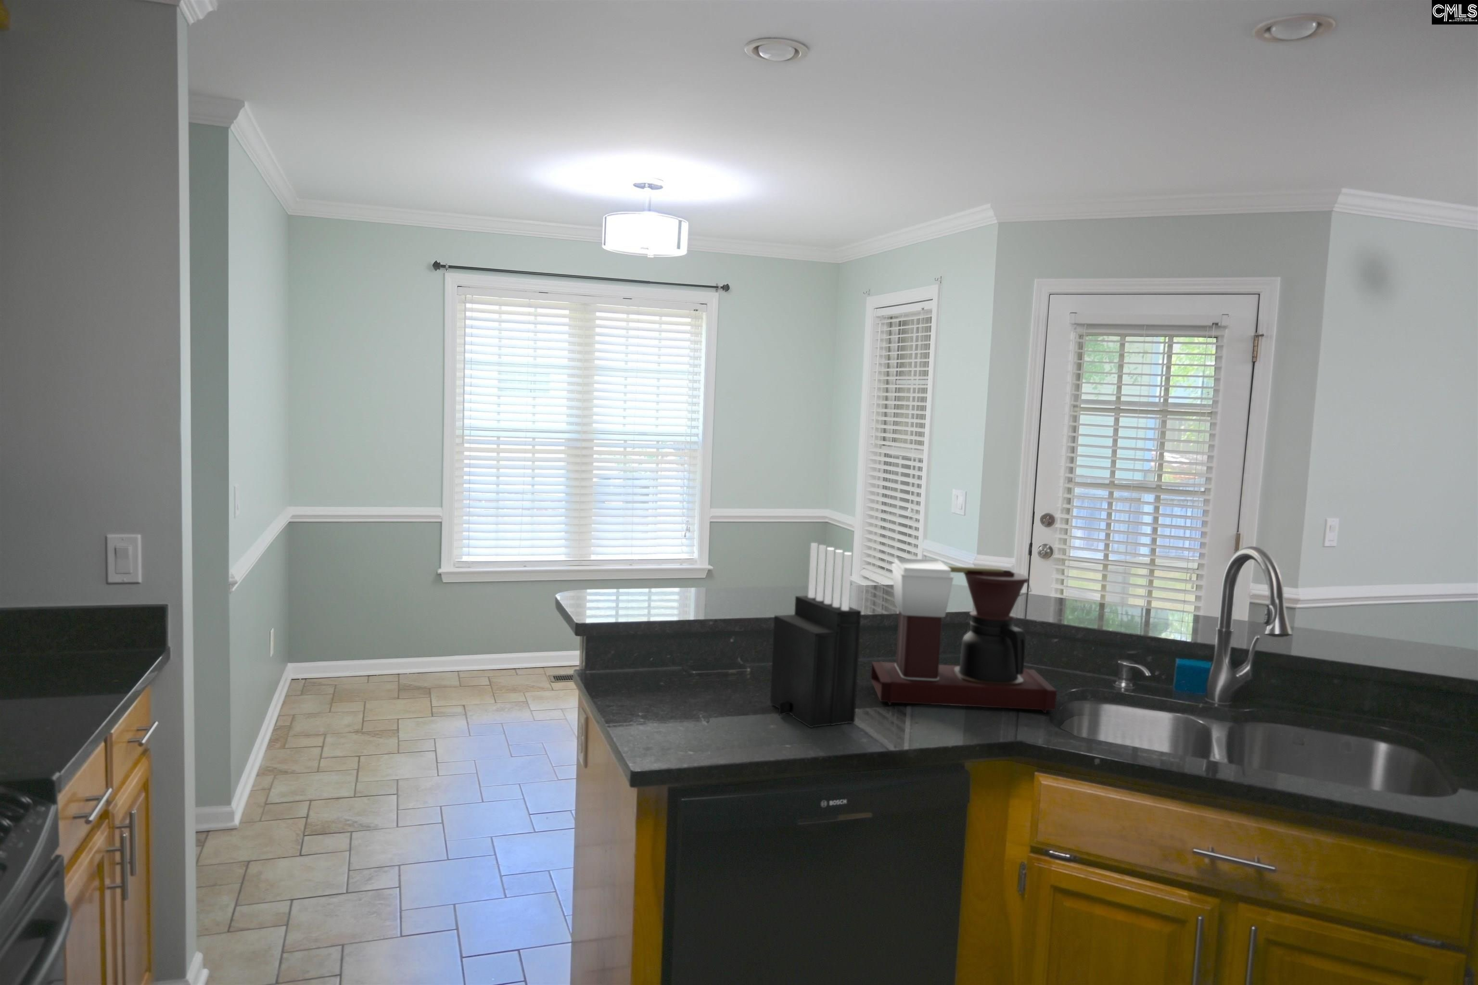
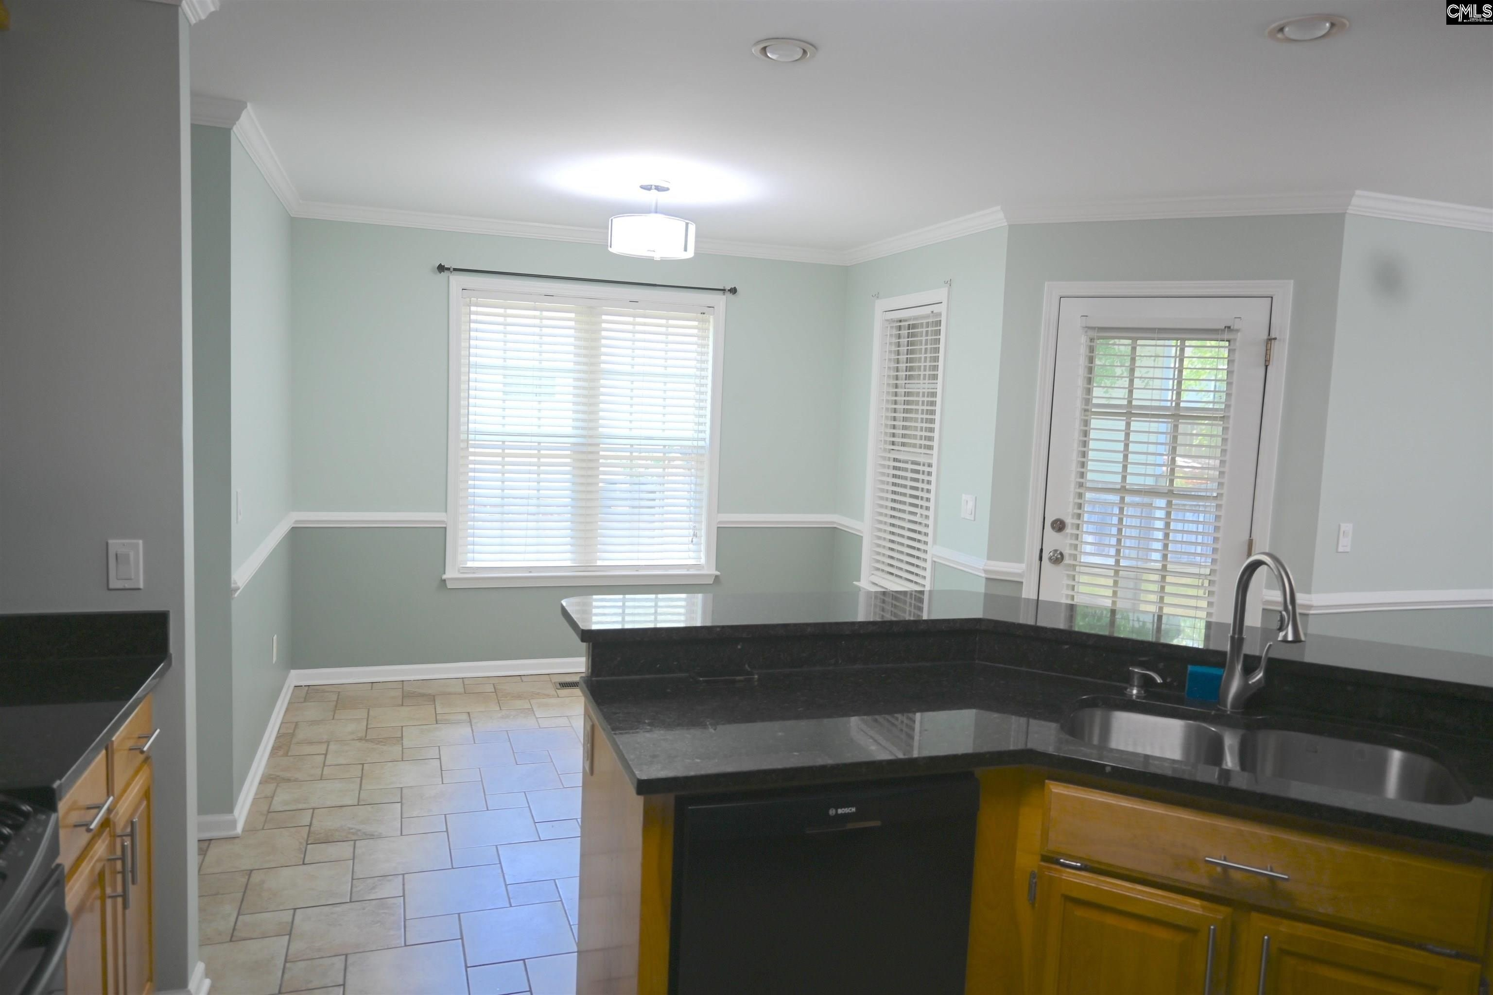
- knife block (810, 631)
- coffee maker (966, 634)
